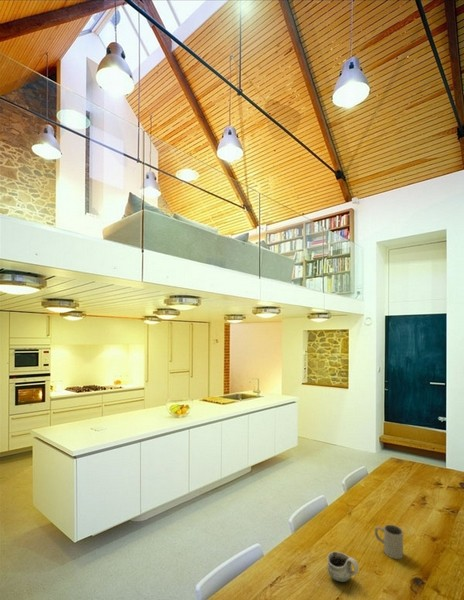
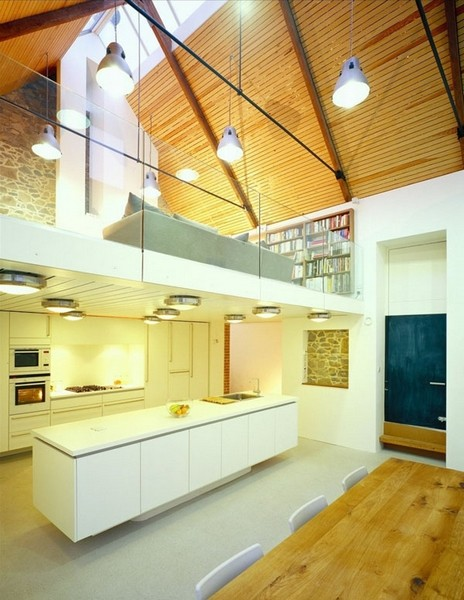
- mug (343, 566)
- mug (388, 539)
